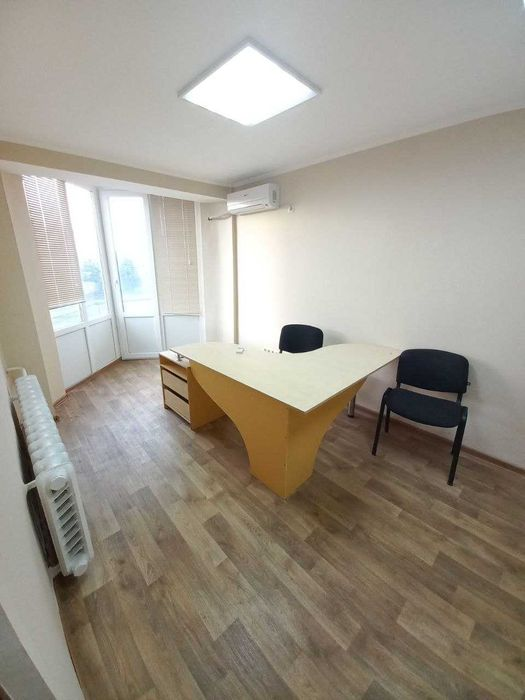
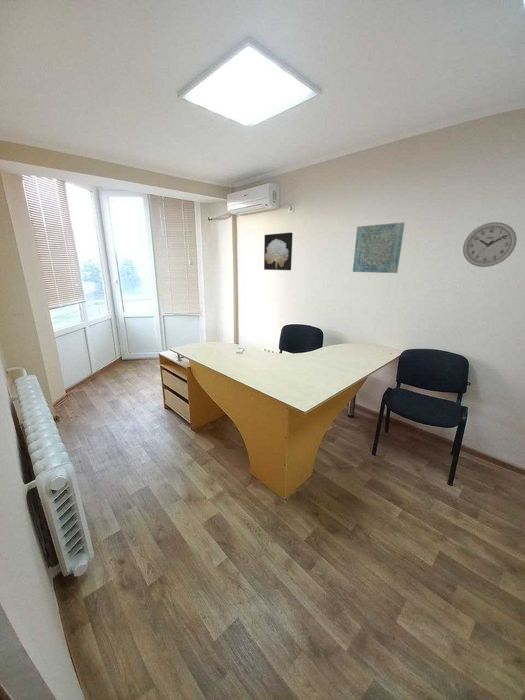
+ wall clock (488, 245)
+ wall art (277, 252)
+ wall art (376, 249)
